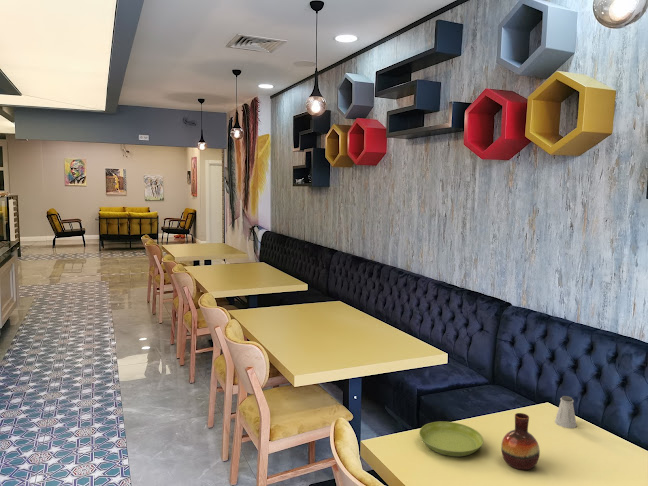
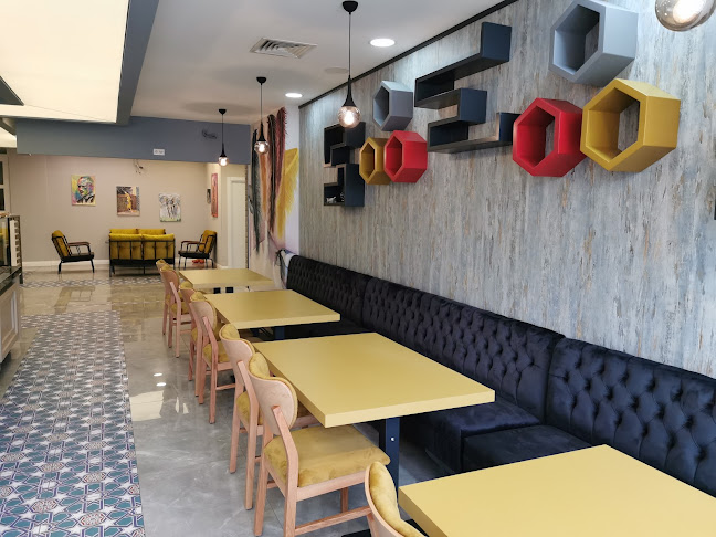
- saltshaker (566, 410)
- vase (520, 439)
- saucer (450, 439)
